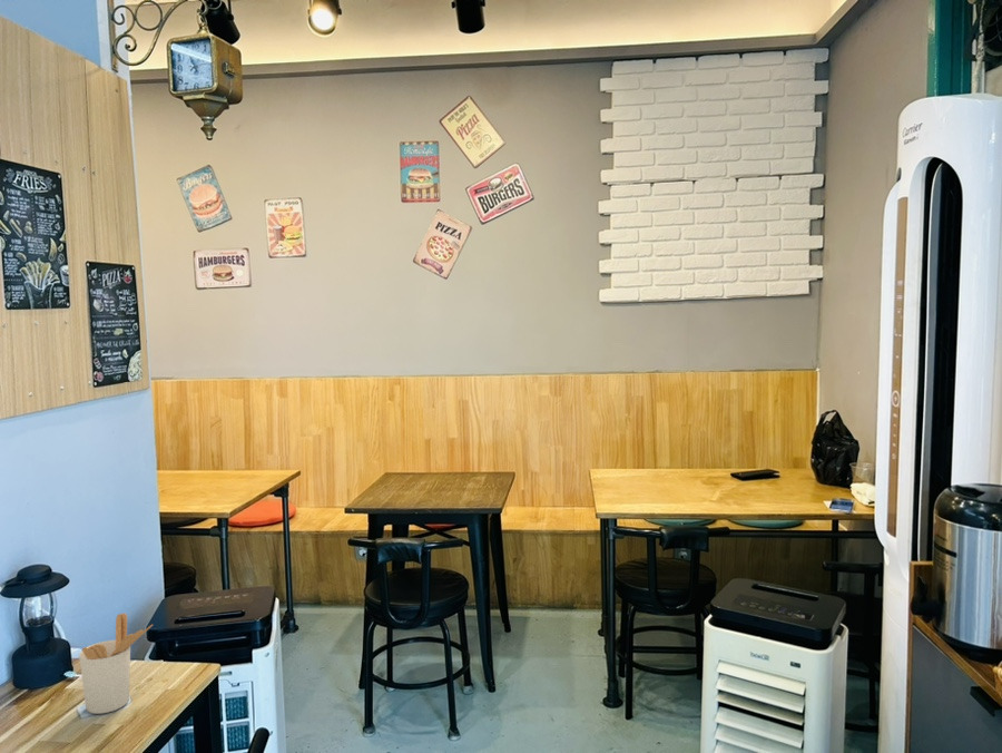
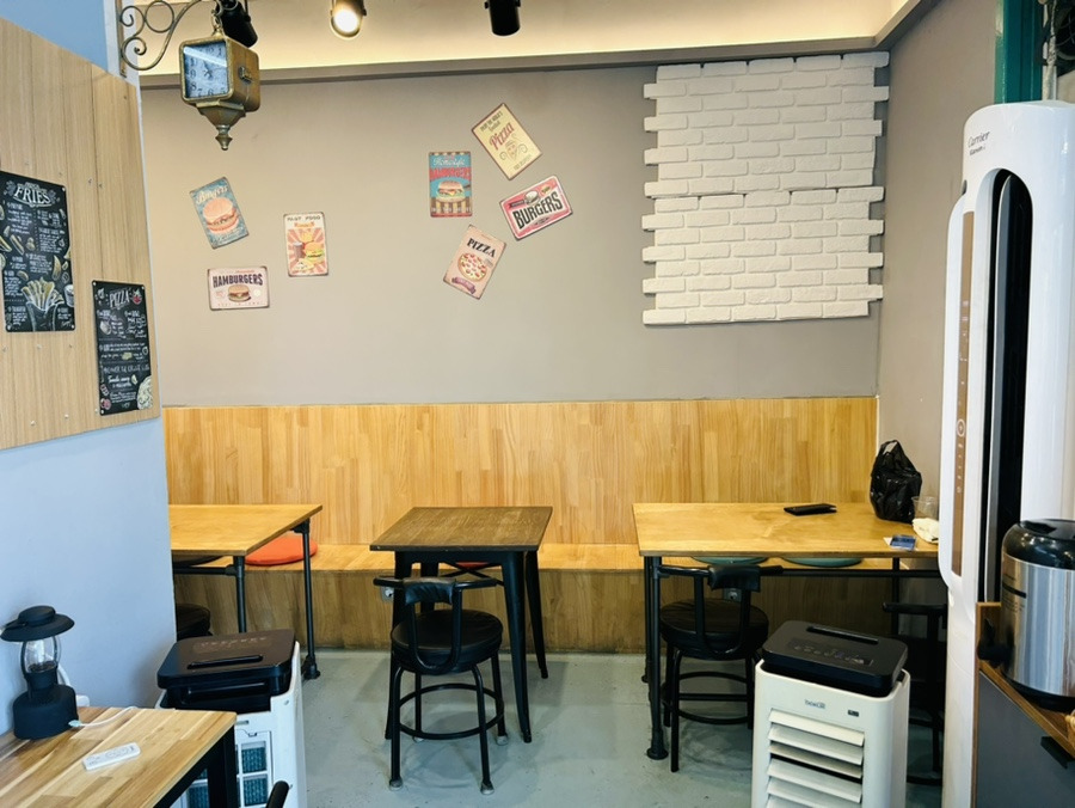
- utensil holder (116, 664)
